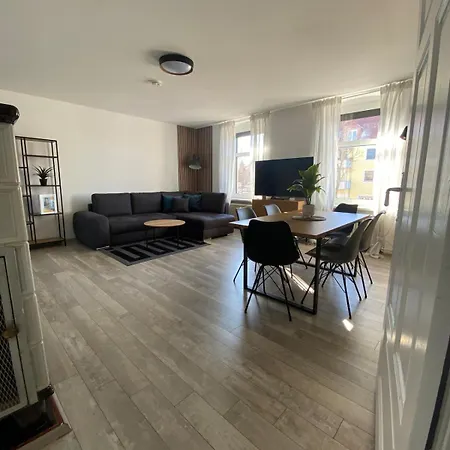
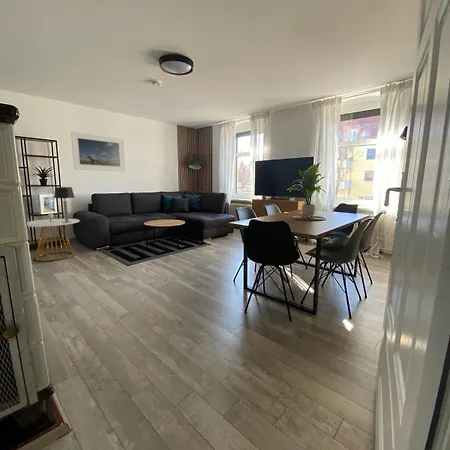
+ table lamp (65, 204)
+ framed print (100, 153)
+ side table (54, 235)
